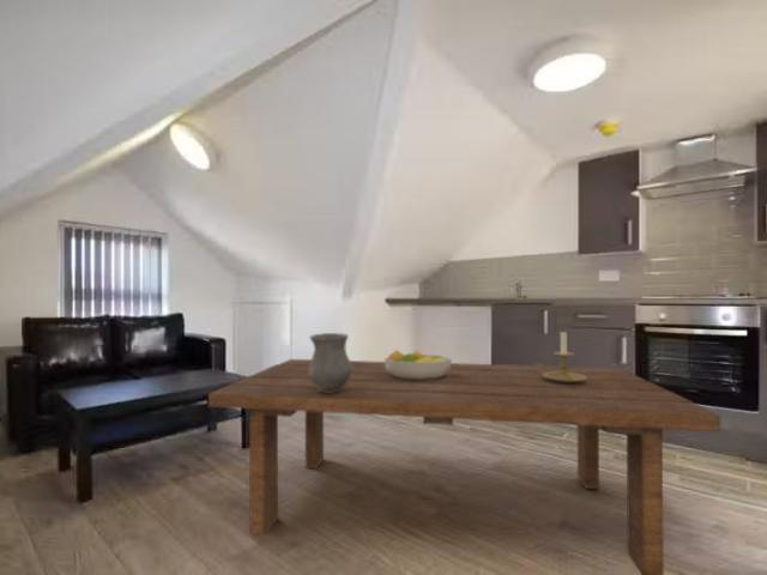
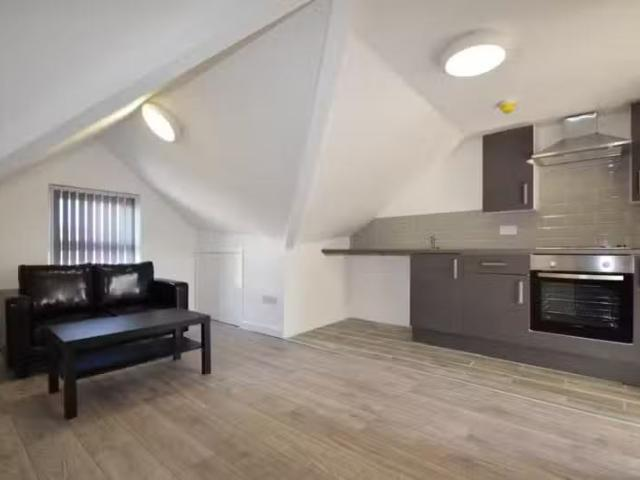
- fruit bowl (417, 362)
- candle holder (563, 355)
- vase (331, 362)
- dining table (446, 424)
